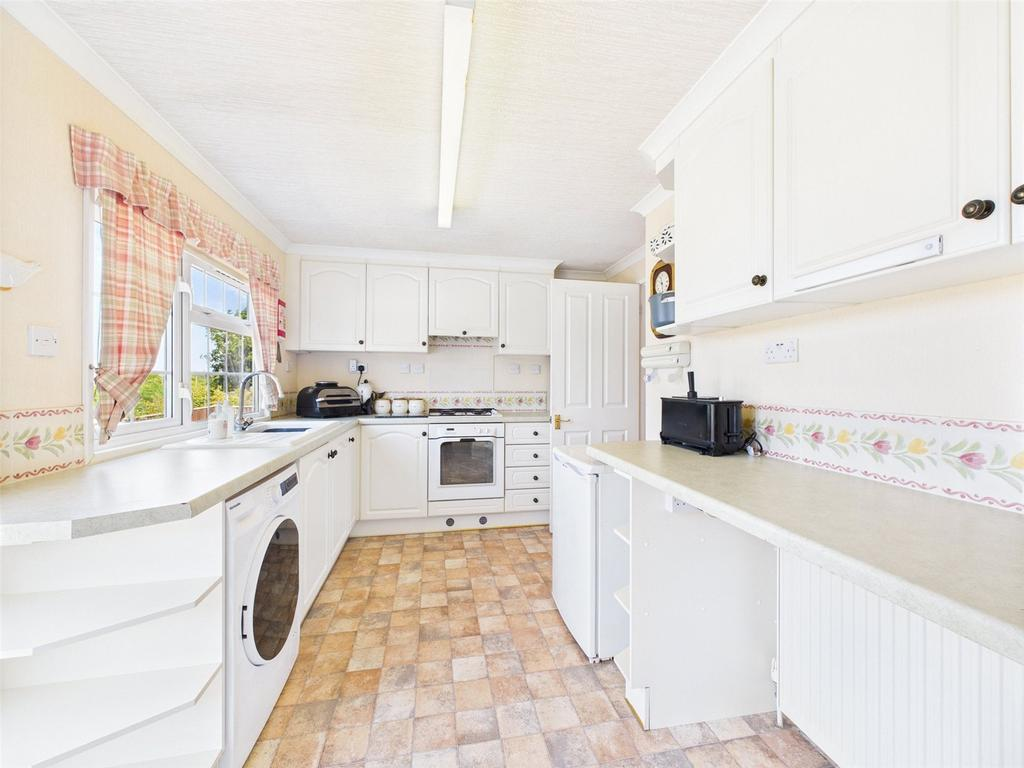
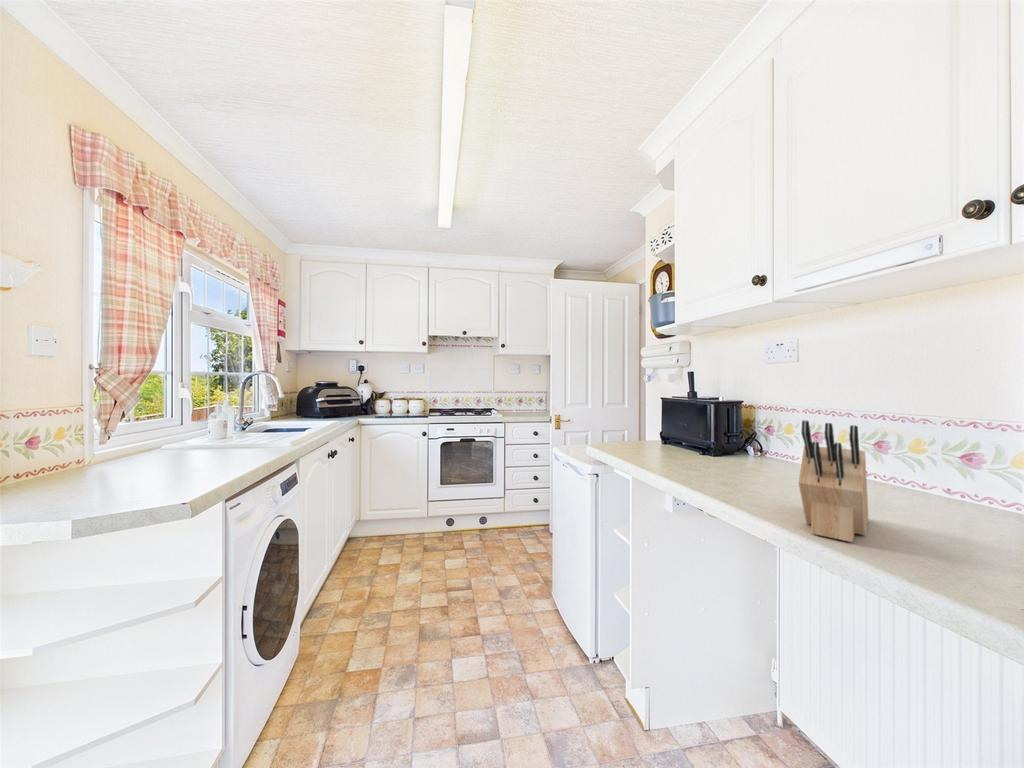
+ knife block (834, 474)
